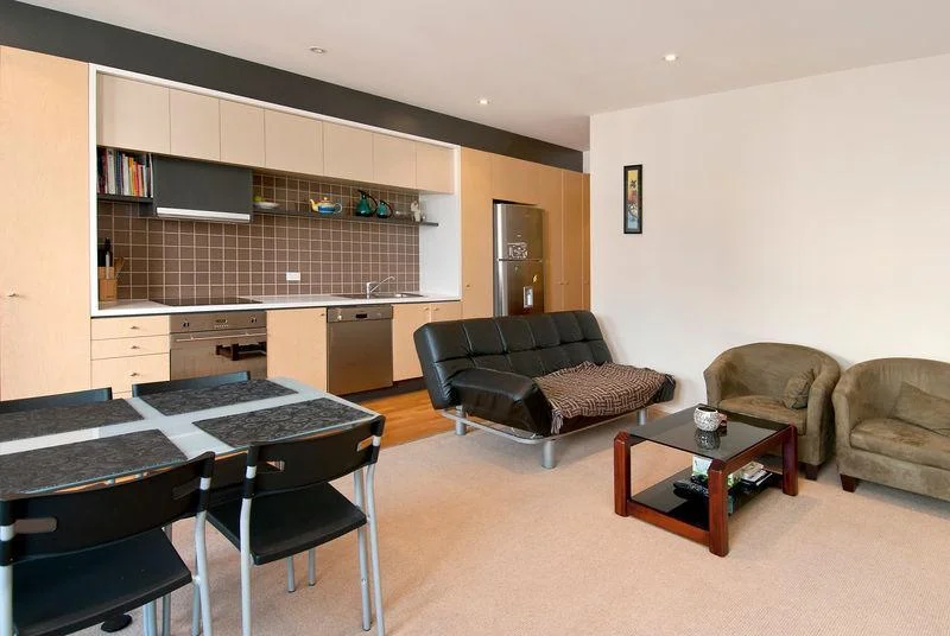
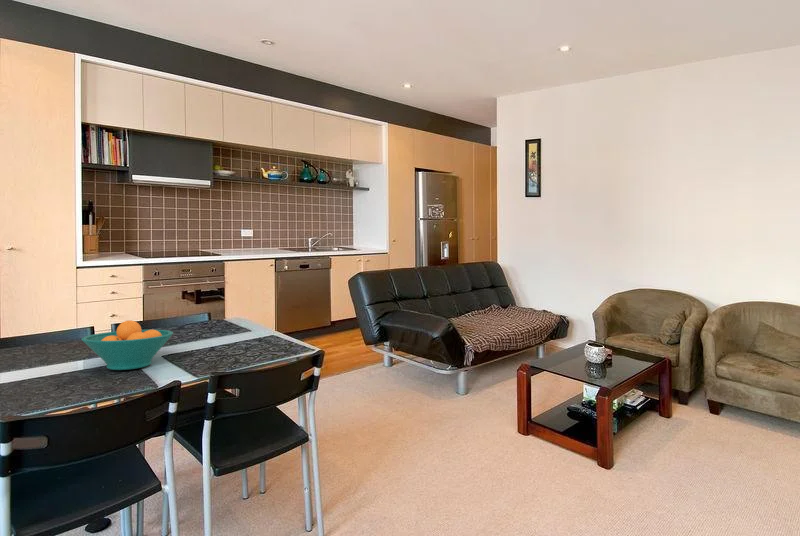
+ fruit bowl (129, 343)
